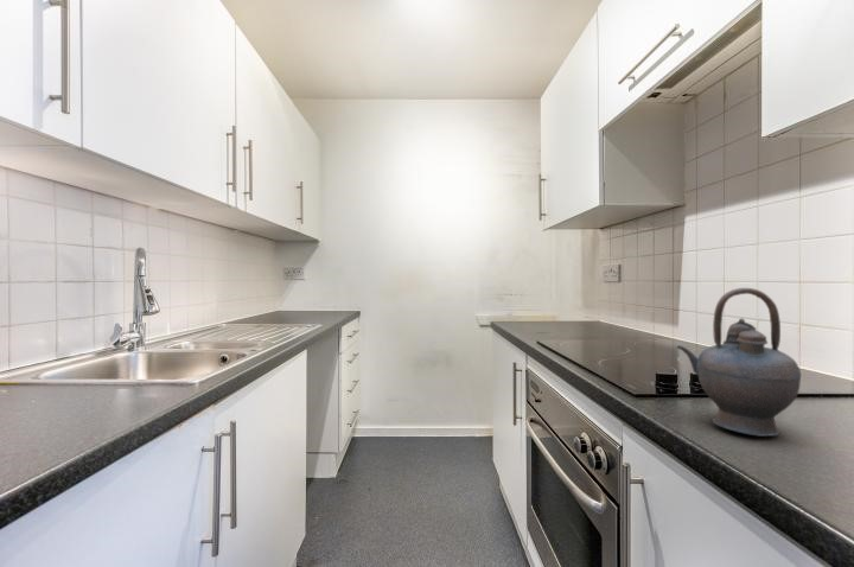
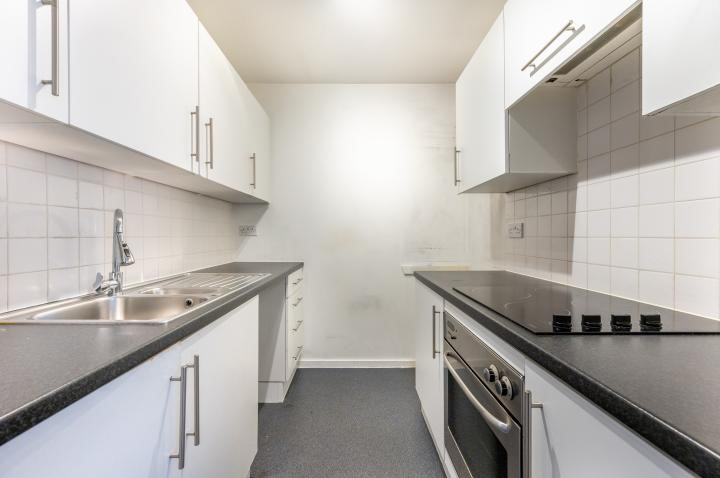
- teapot (733, 357)
